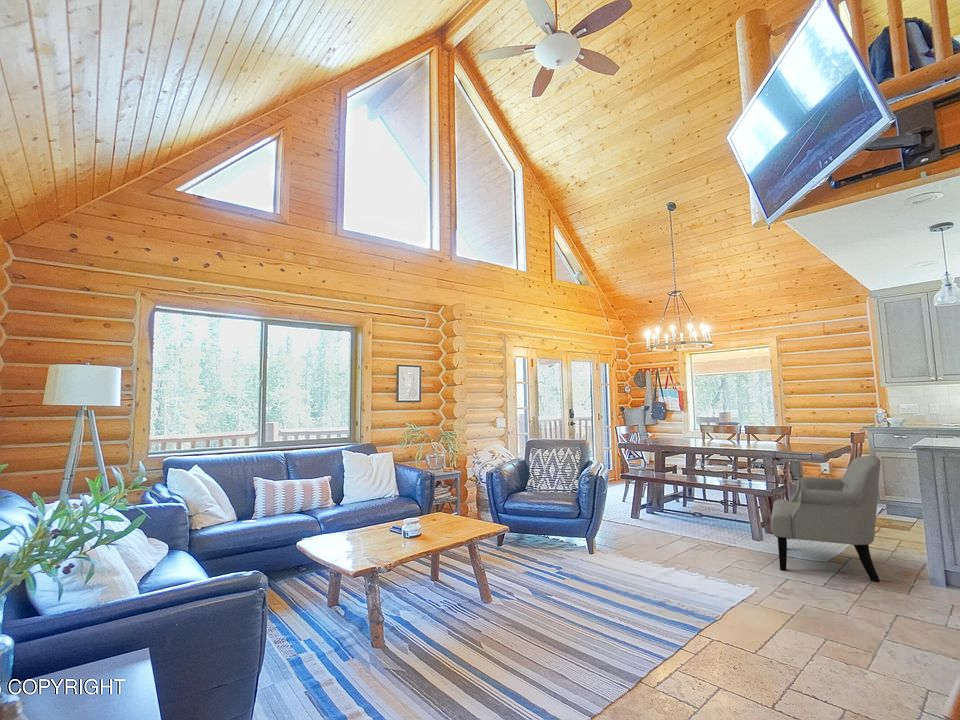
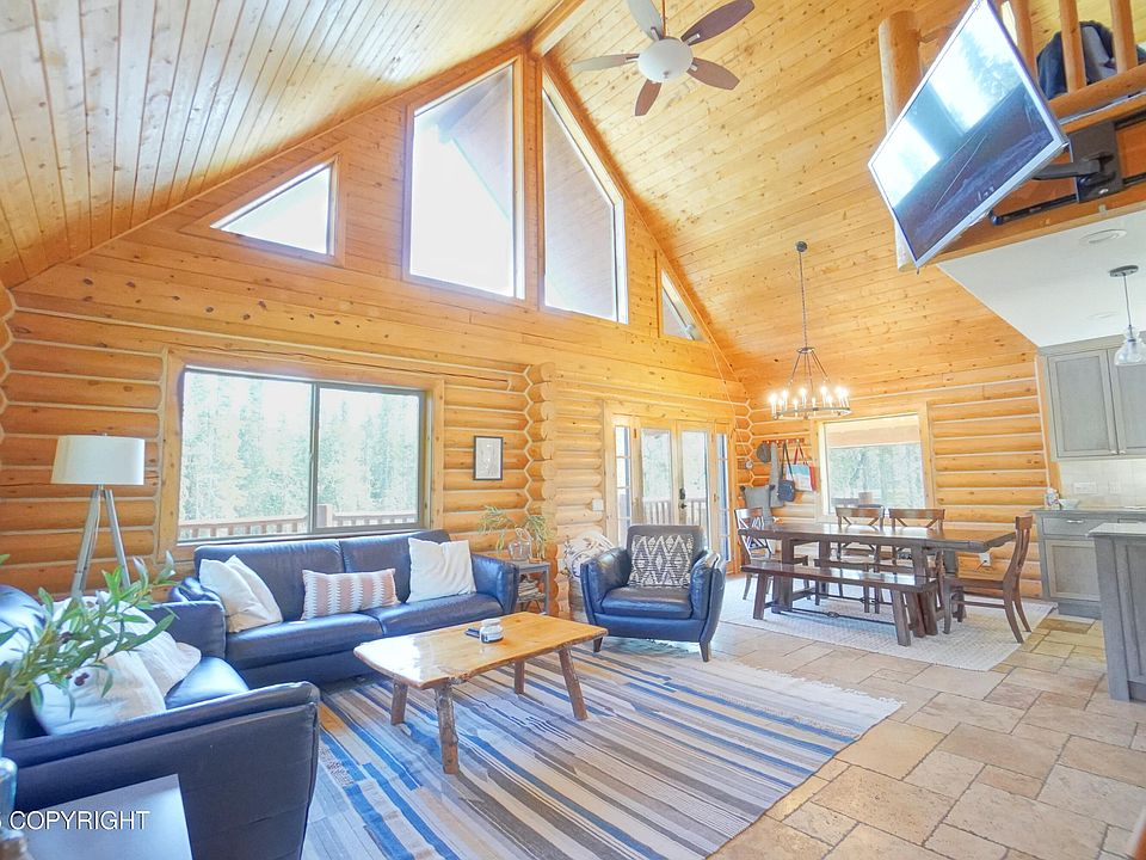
- chair (824, 508)
